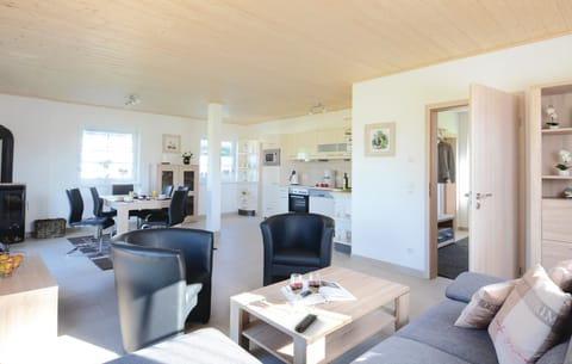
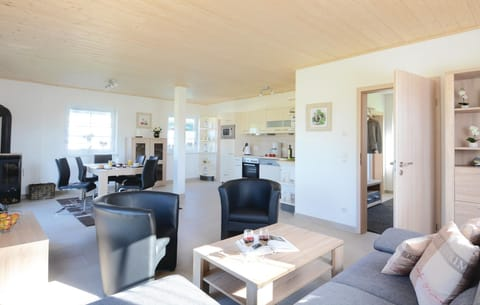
- remote control (306, 321)
